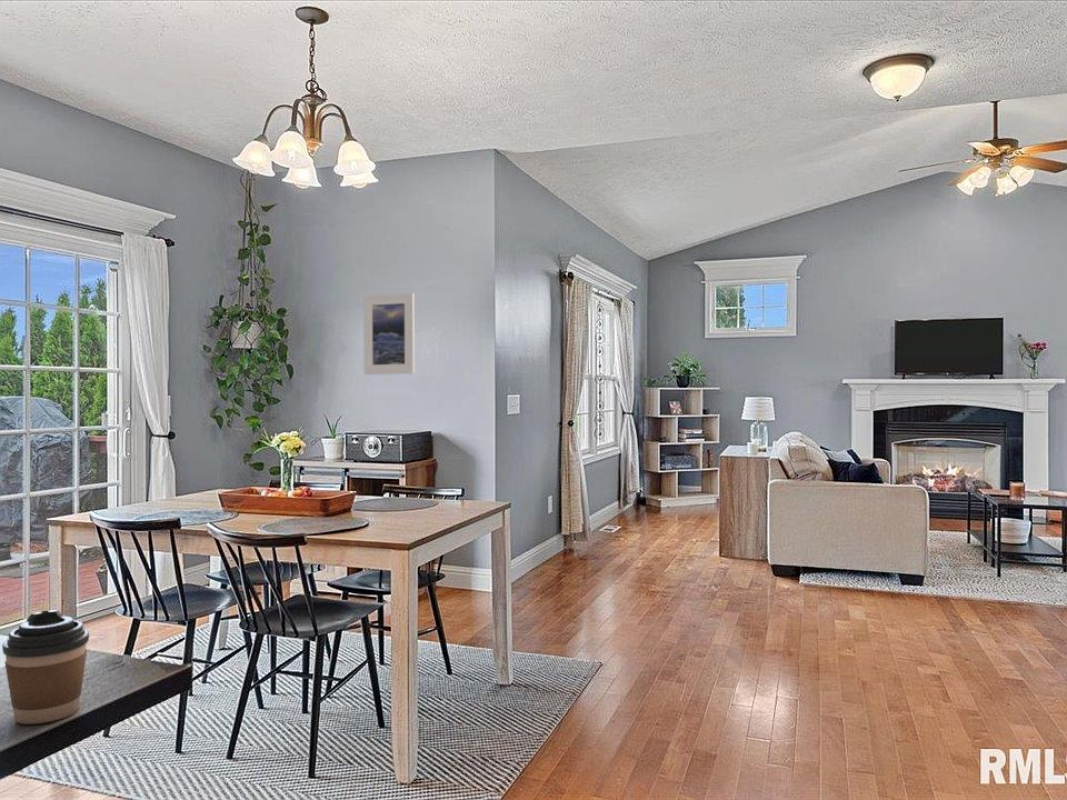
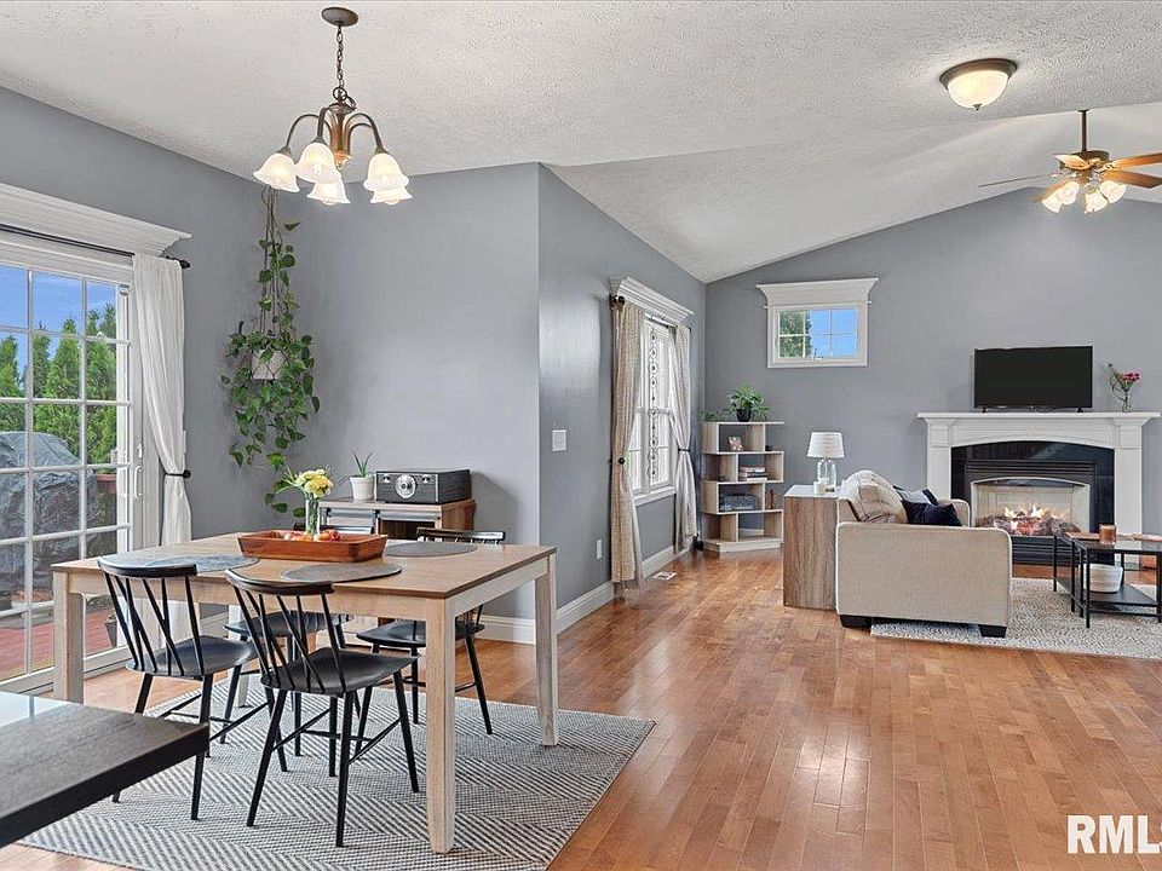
- coffee cup (47, 663)
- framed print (388, 333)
